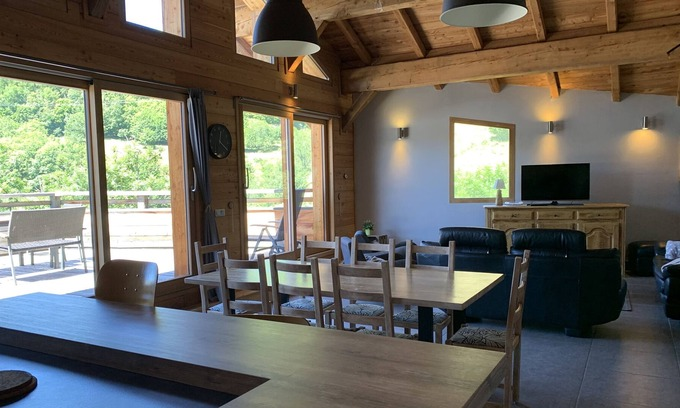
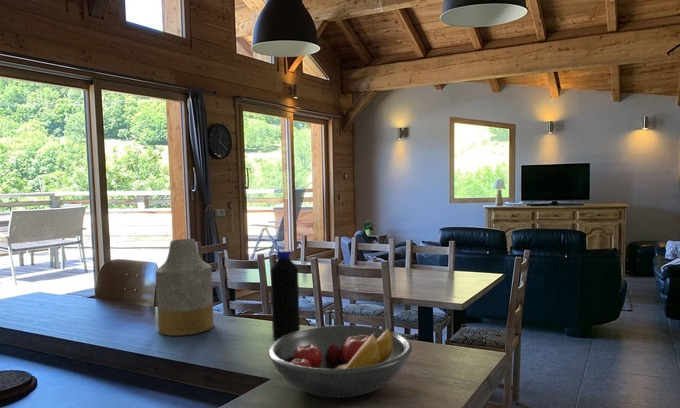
+ vase (184, 284)
+ fruit bowl (340, 359)
+ bottle (285, 293)
